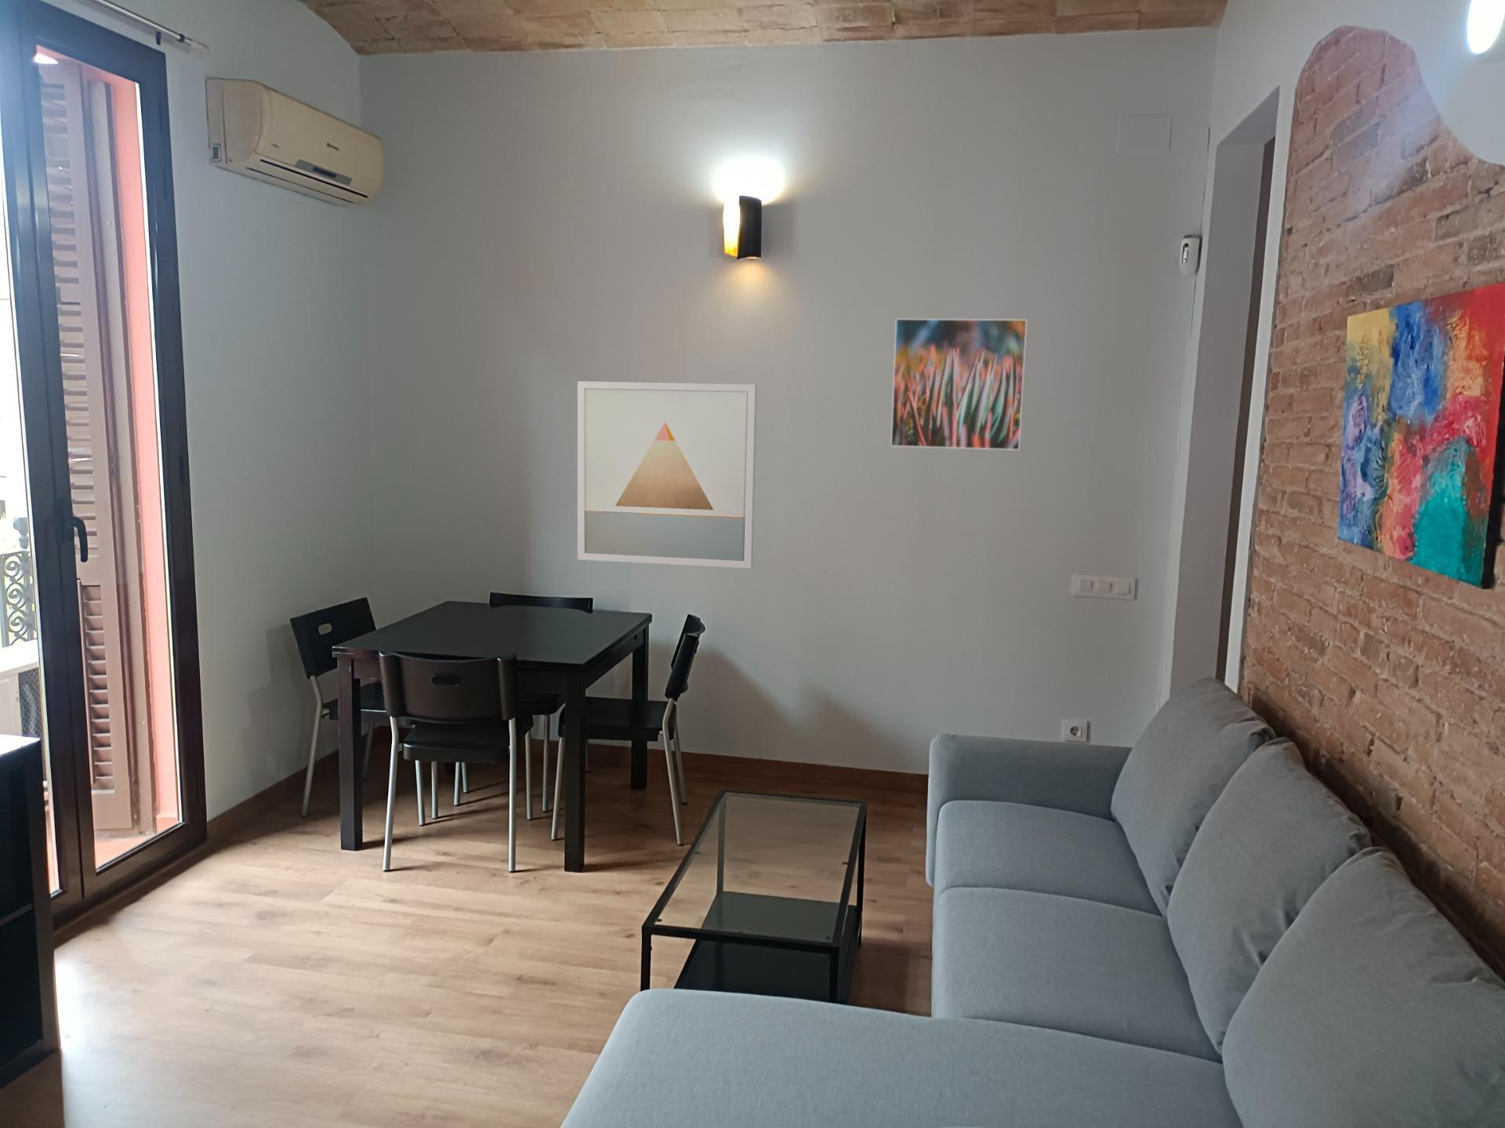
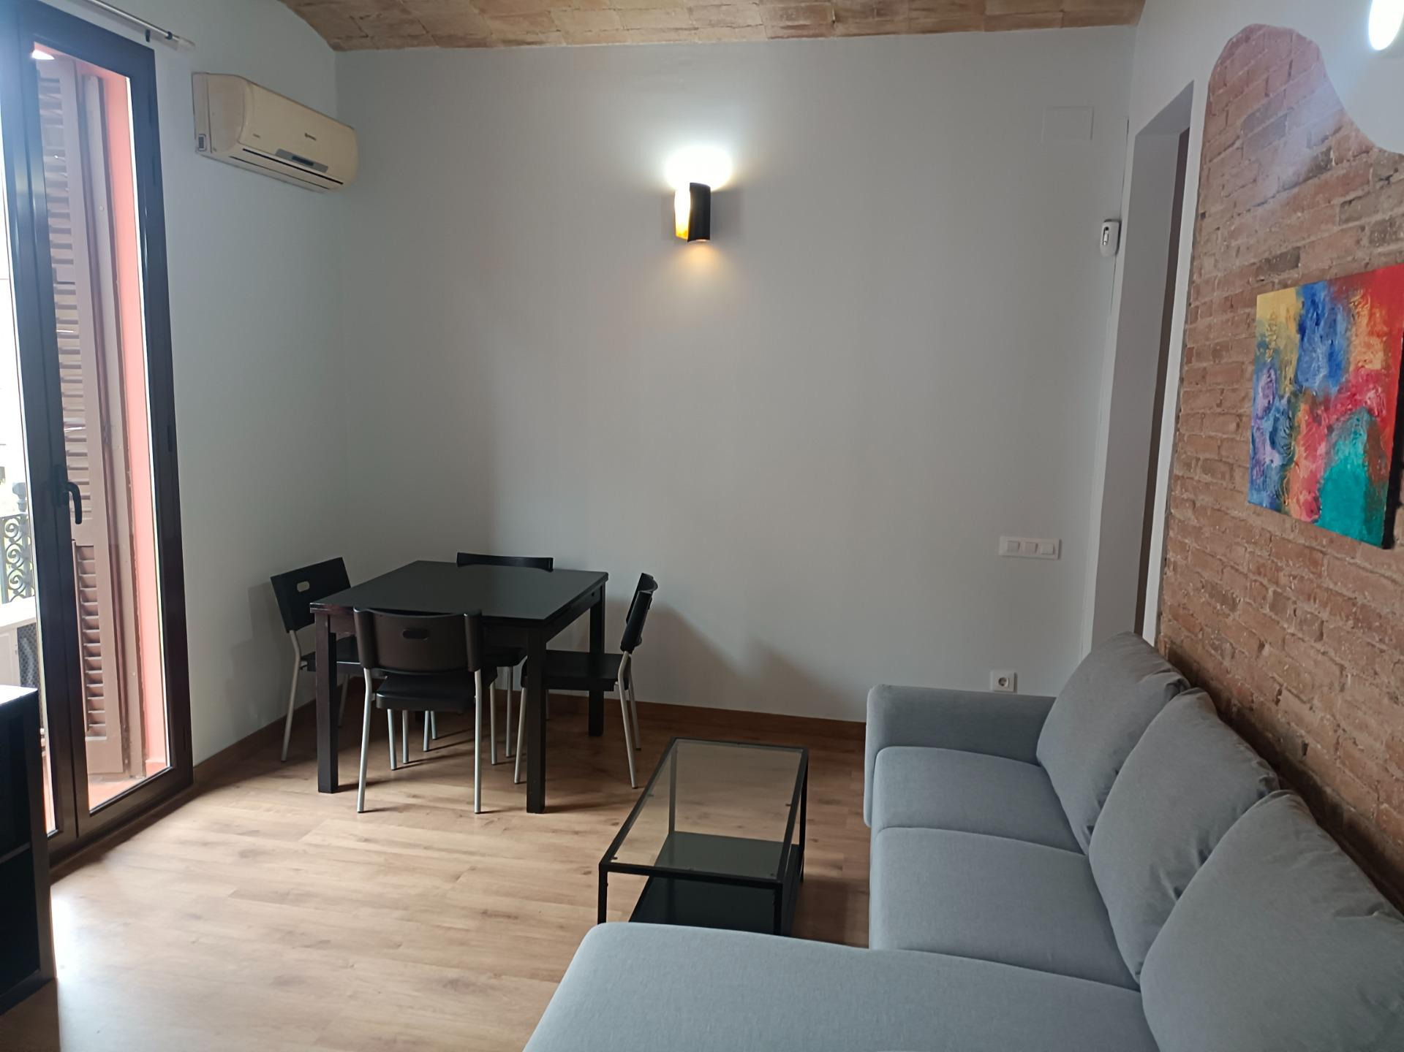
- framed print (958, 384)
- wall art (665, 474)
